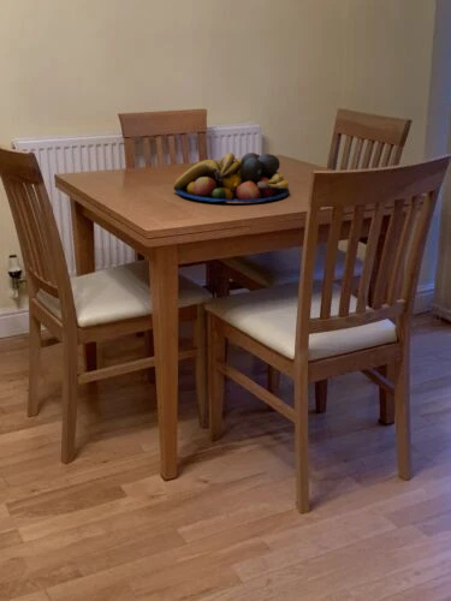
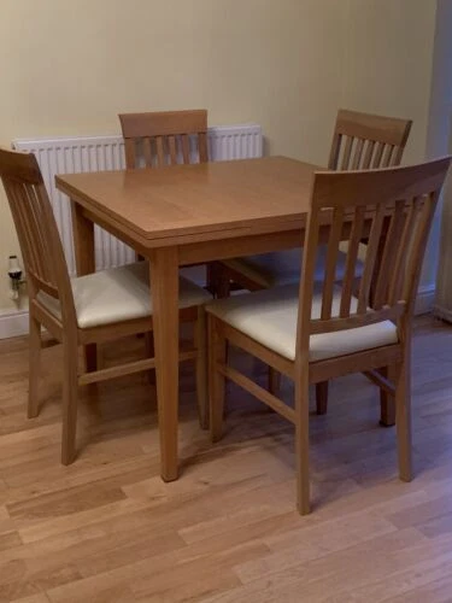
- fruit bowl (232, 172)
